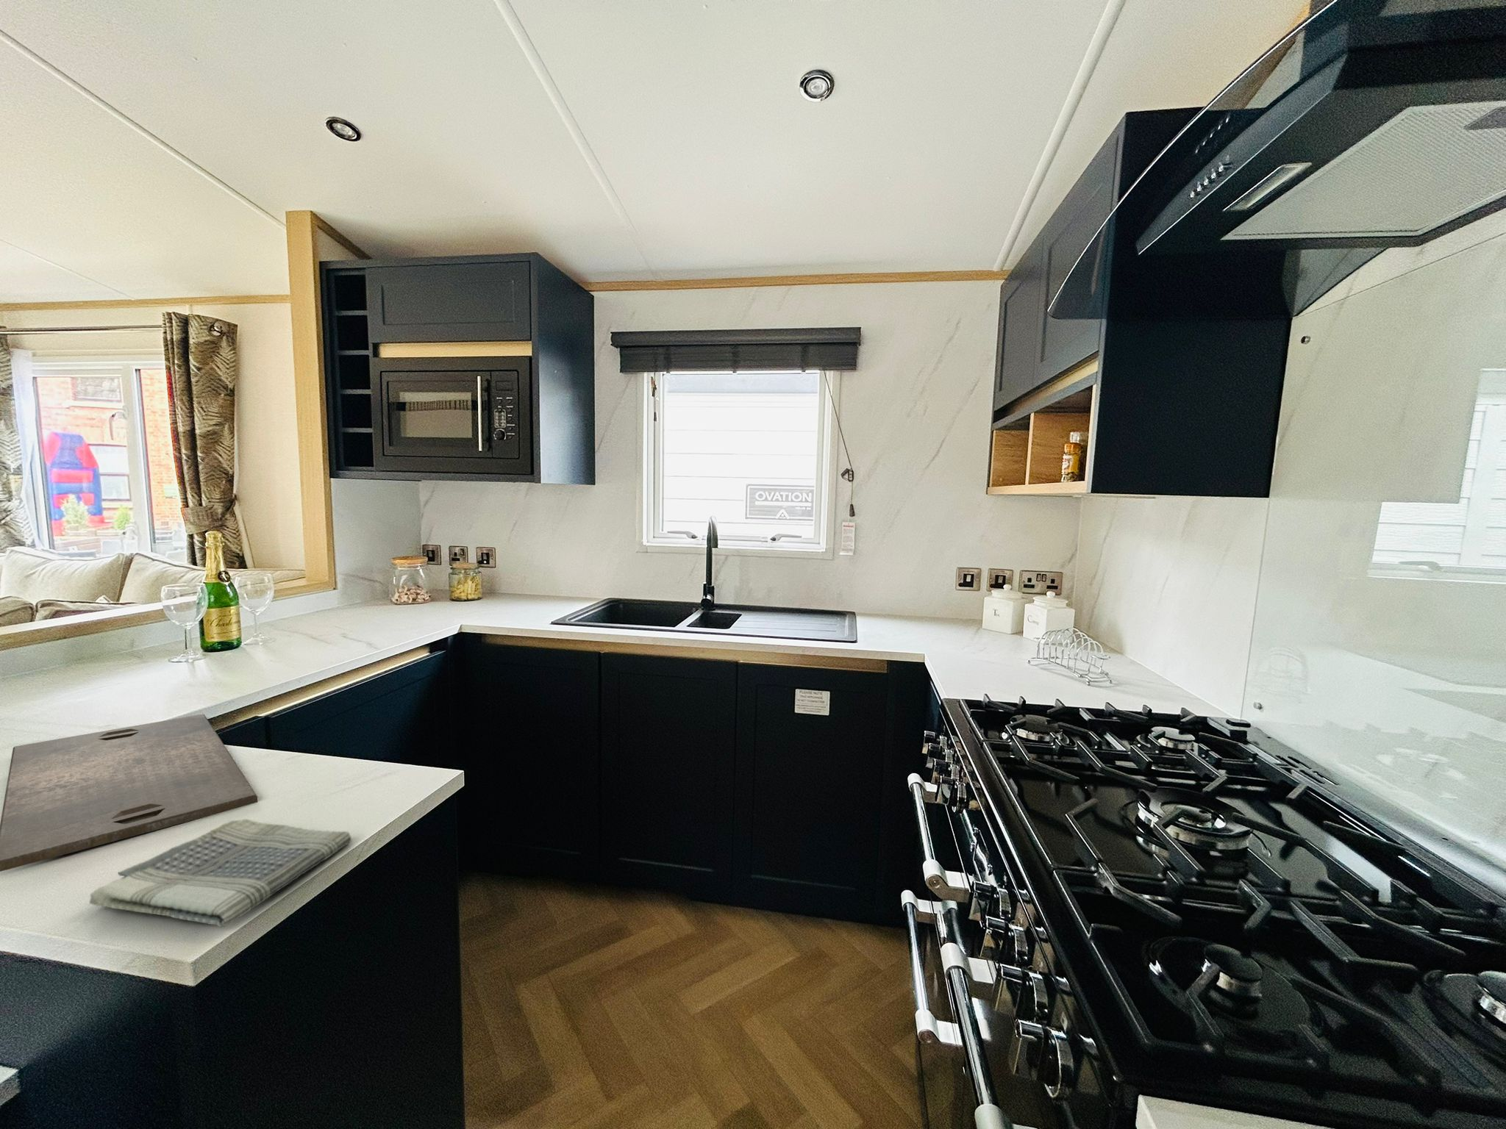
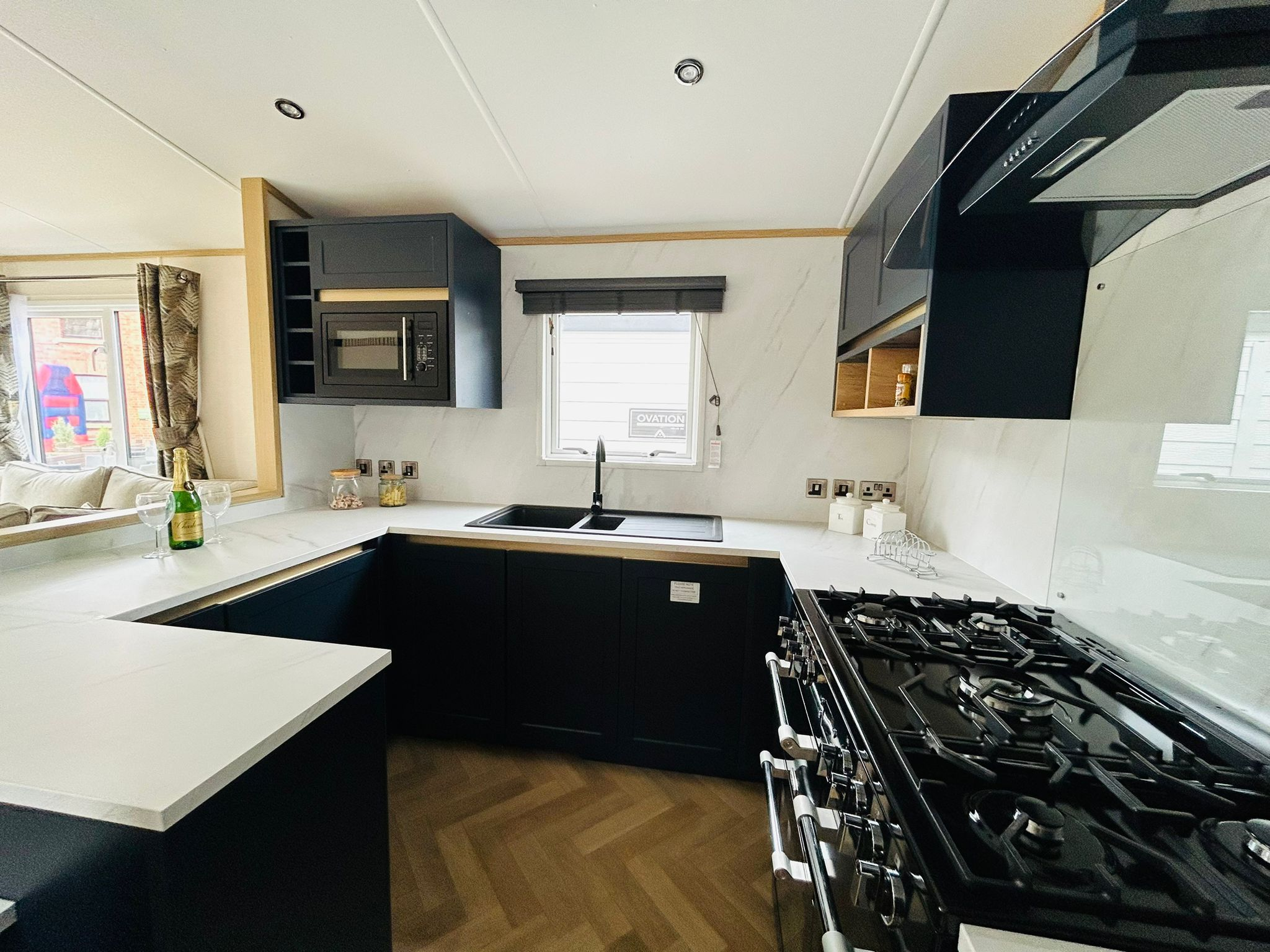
- cutting board (127, 772)
- dish towel (230, 861)
